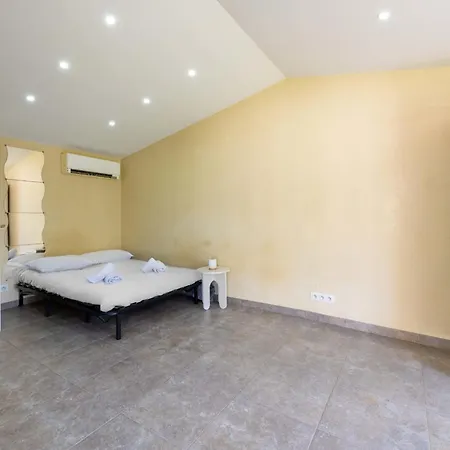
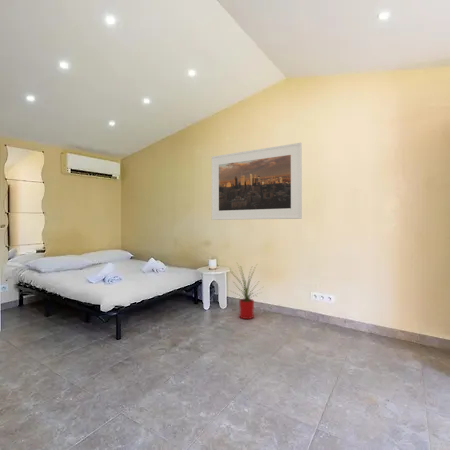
+ house plant (246, 289)
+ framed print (252, 184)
